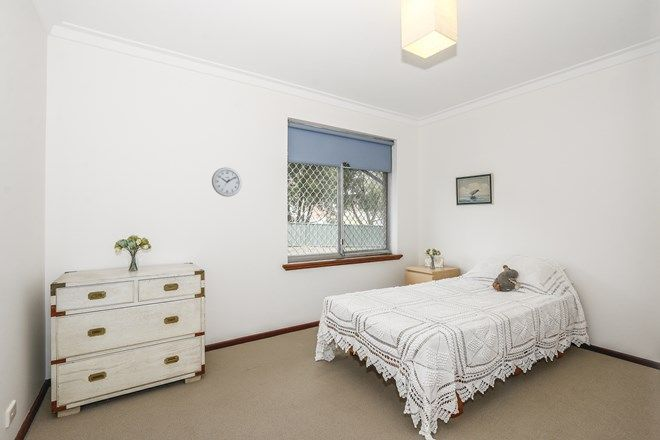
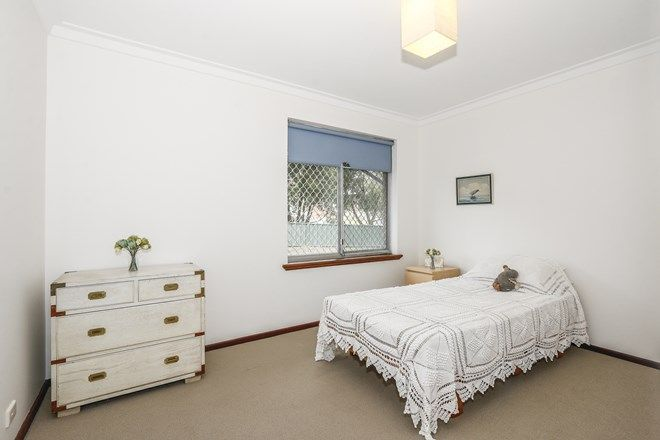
- wall clock (227, 182)
